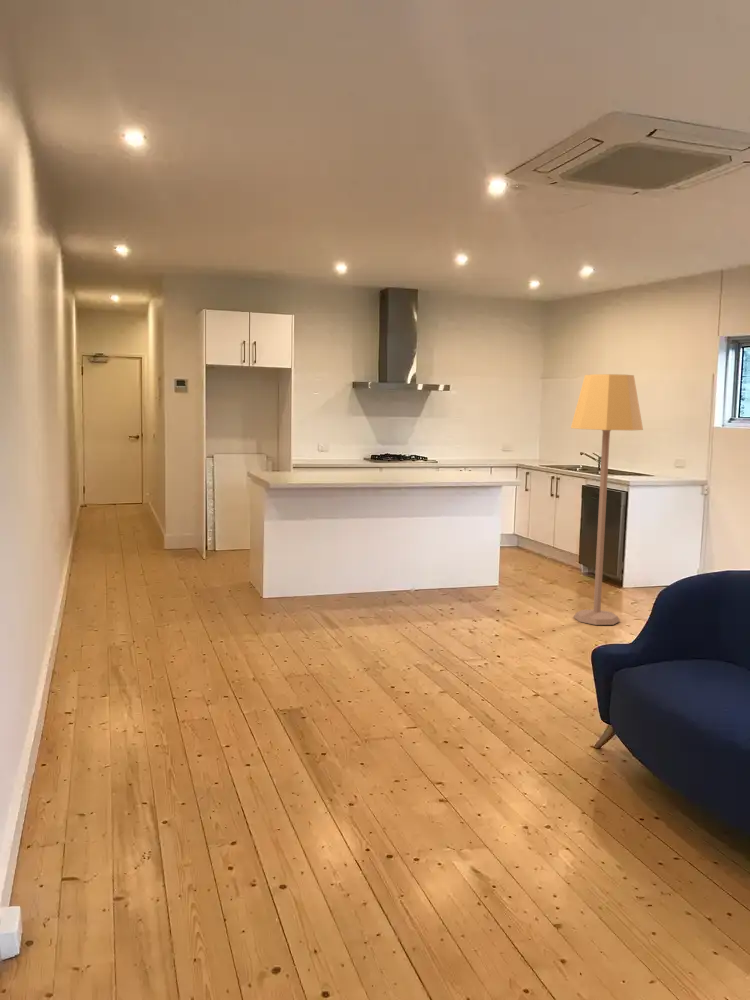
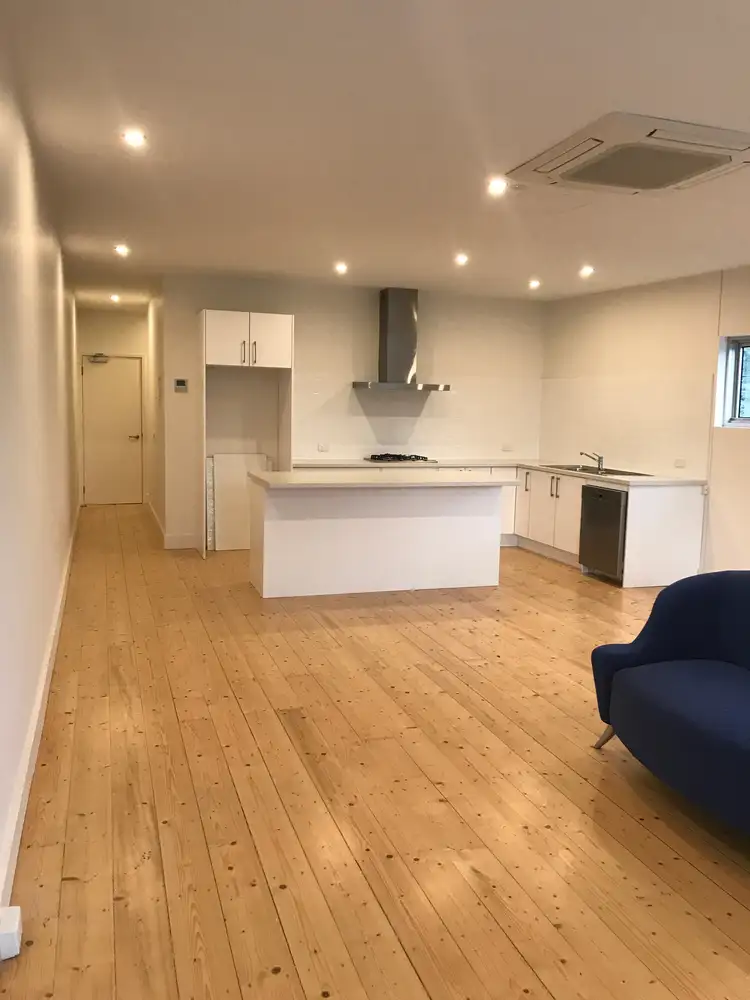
- lamp (602, 499)
